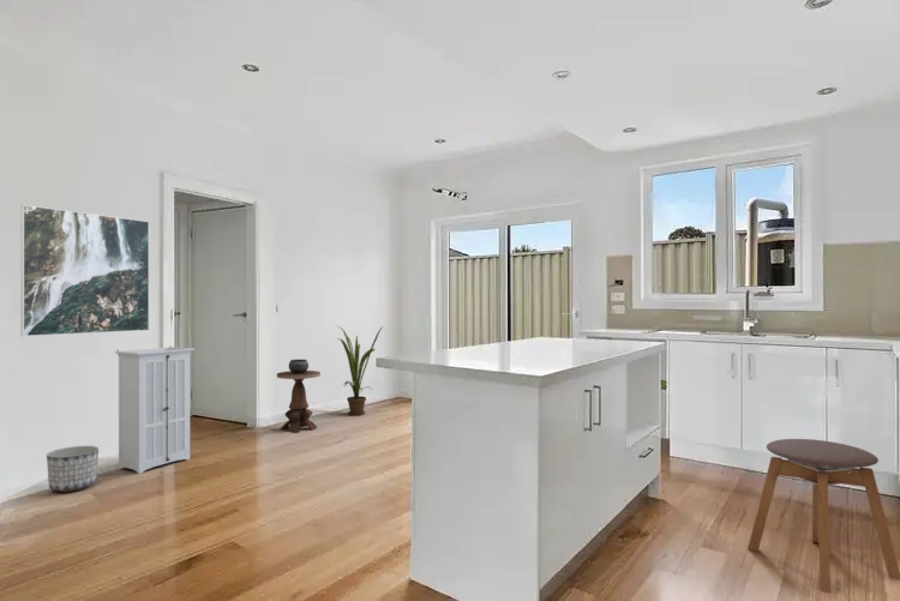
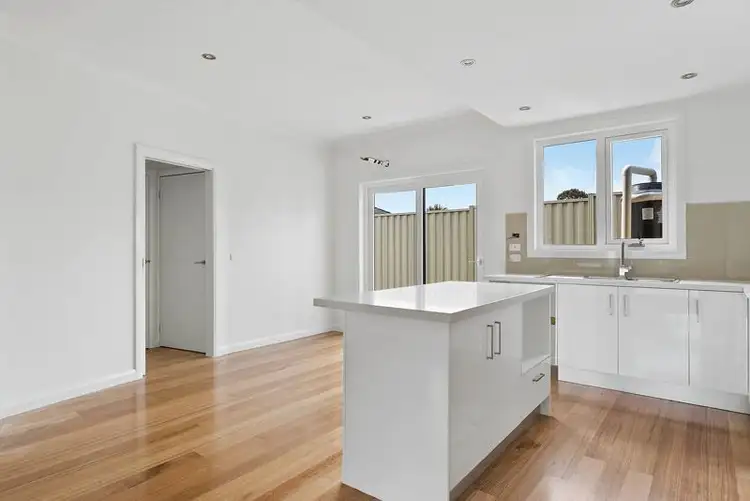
- planter (72, 469)
- storage cabinet (156, 405)
- stool (820, 504)
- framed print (90, 274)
- side table (298, 393)
- house plant (352, 369)
